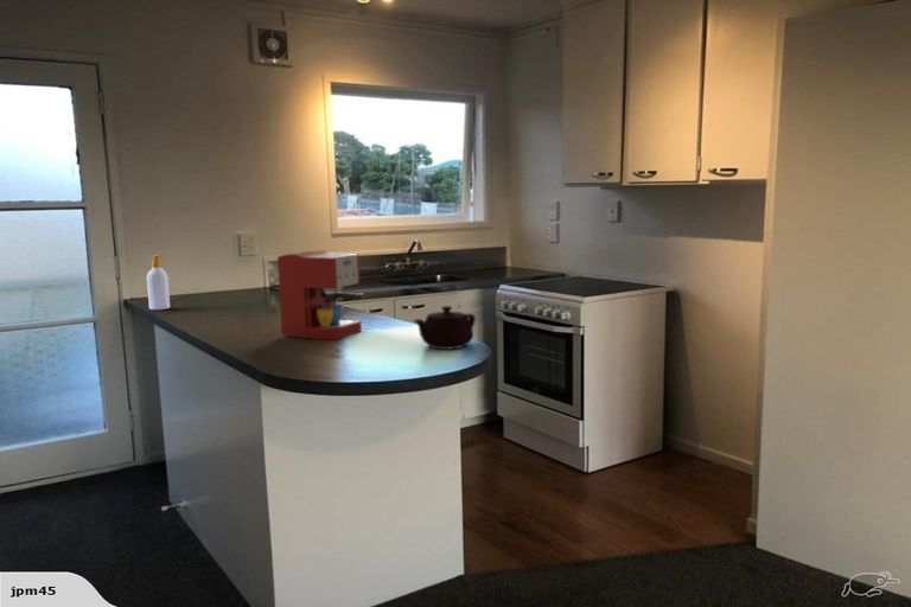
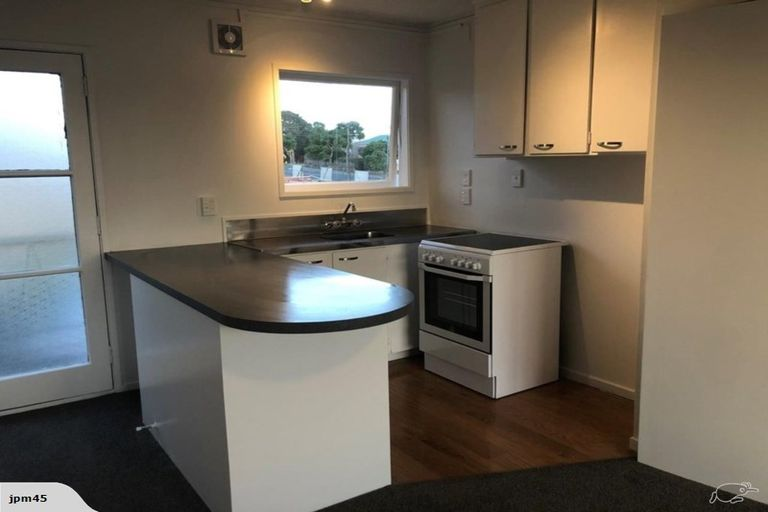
- teapot (445, 326)
- soap bottle (158, 281)
- coffee maker (319, 293)
